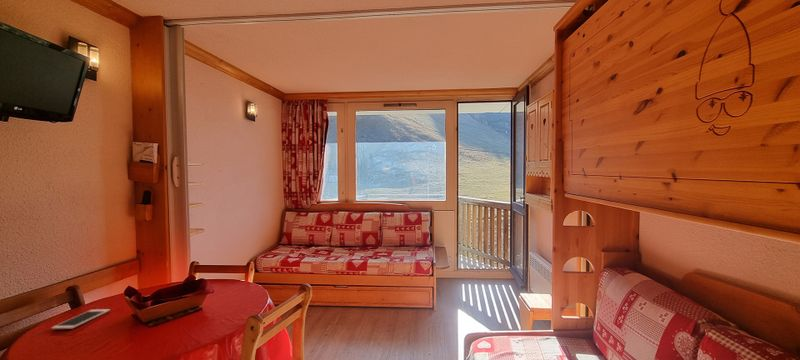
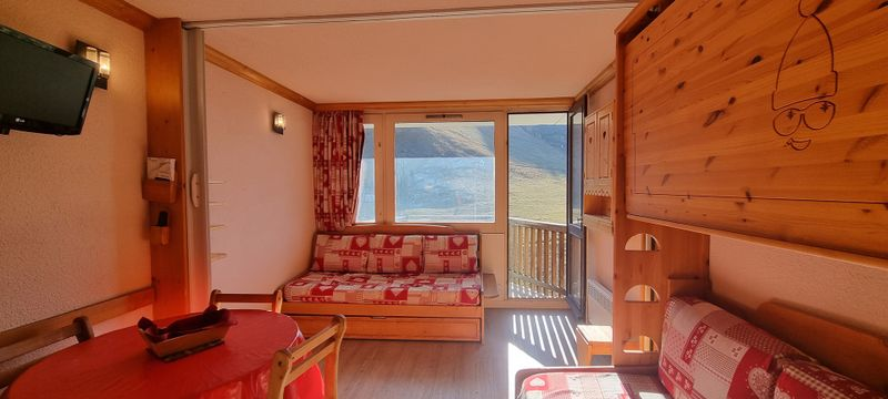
- cell phone (82, 318)
